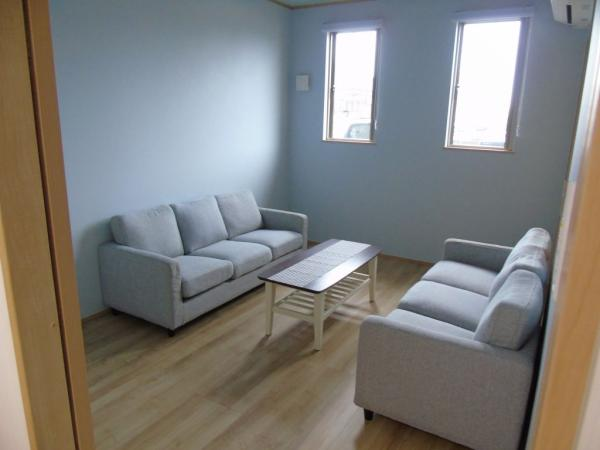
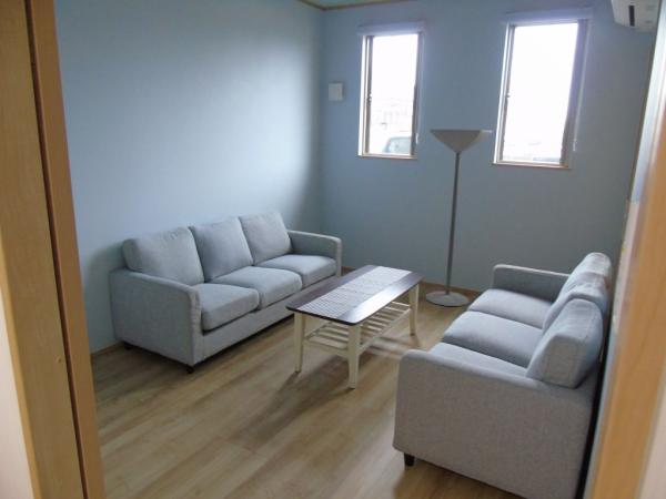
+ floor lamp (453, 217)
